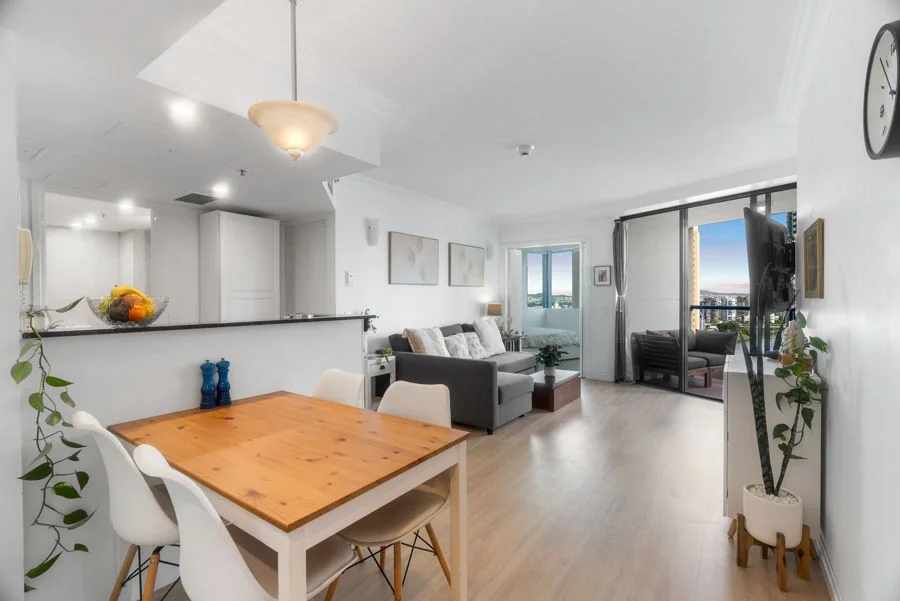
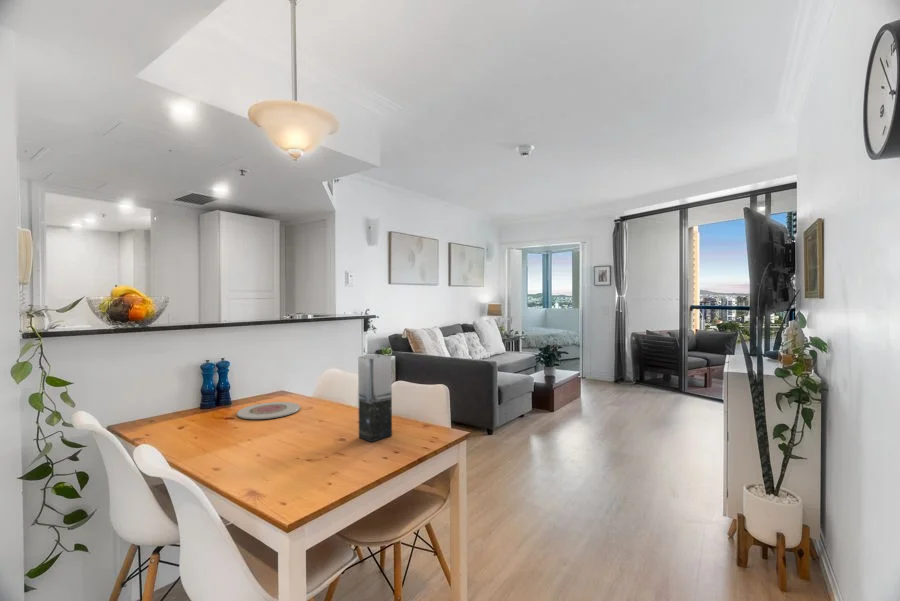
+ plate (269, 409)
+ vase (375, 396)
